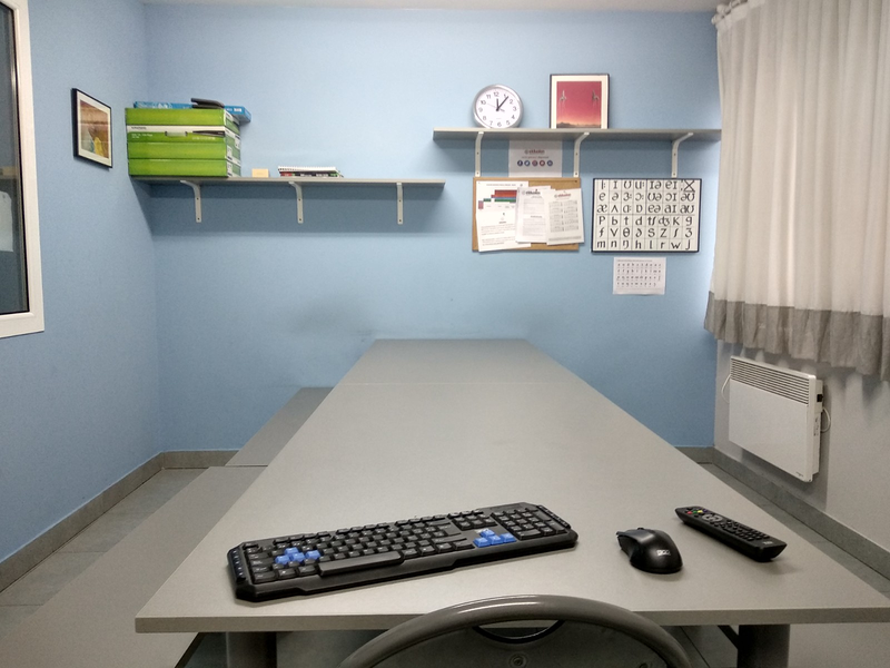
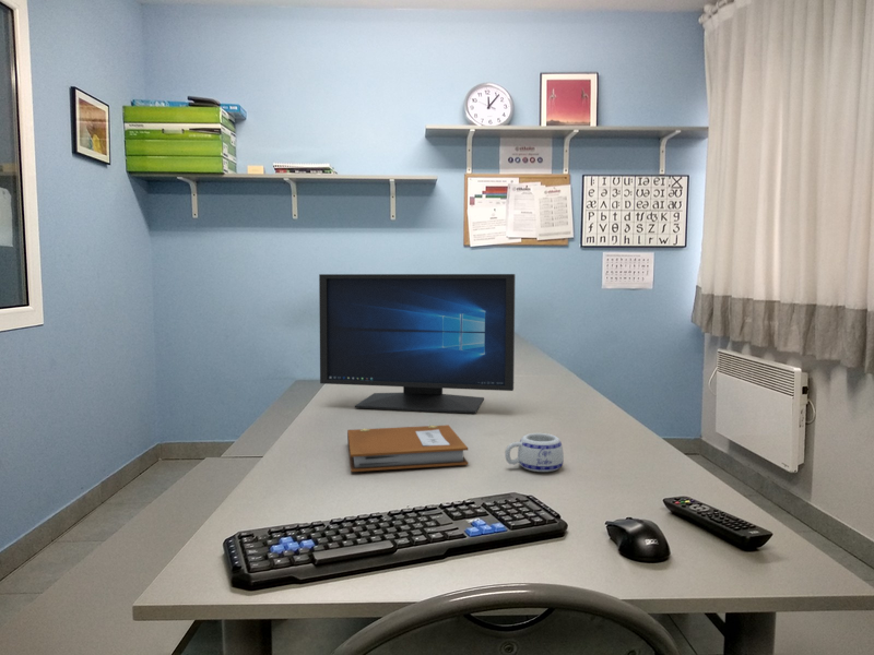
+ monitor (421, 338)
+ mug (533, 452)
+ notebook (406, 444)
